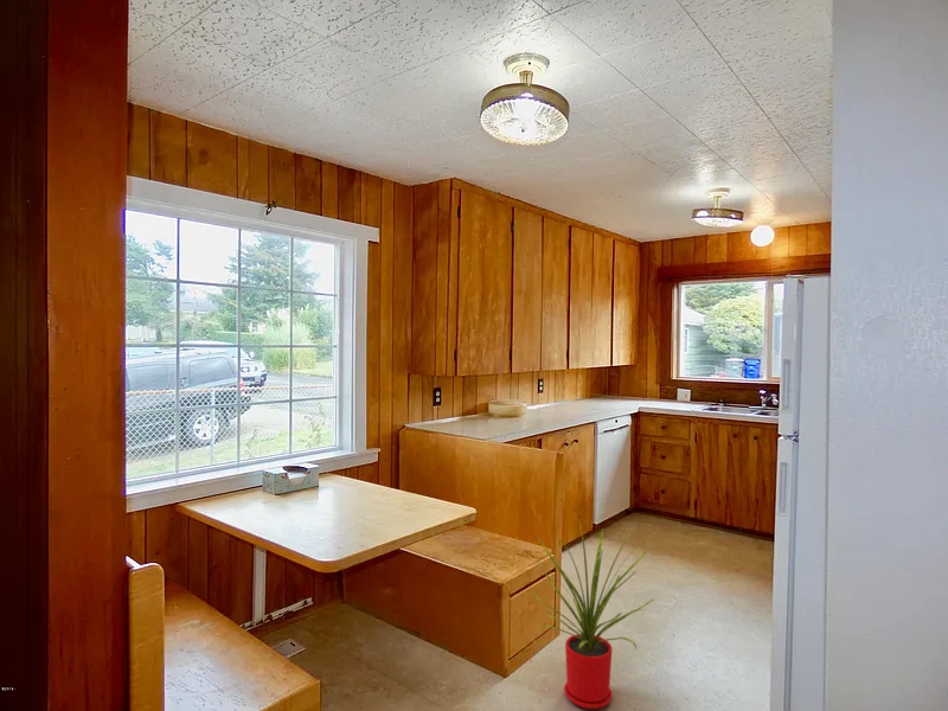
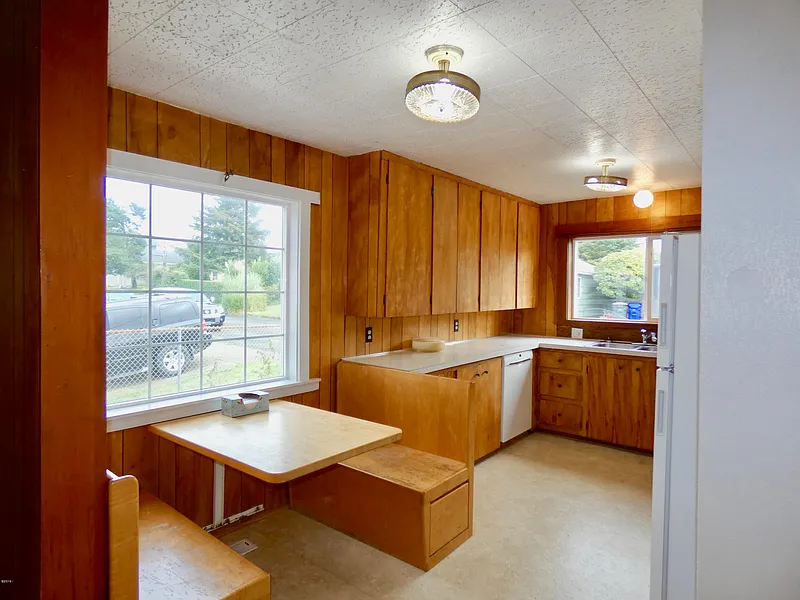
- house plant (587, 613)
